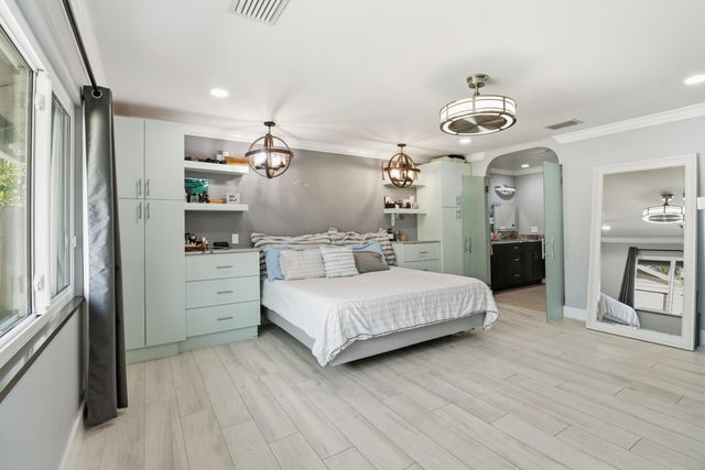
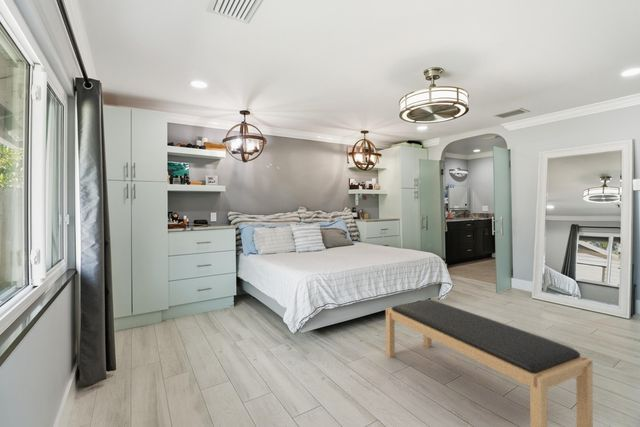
+ bench (467, 353)
